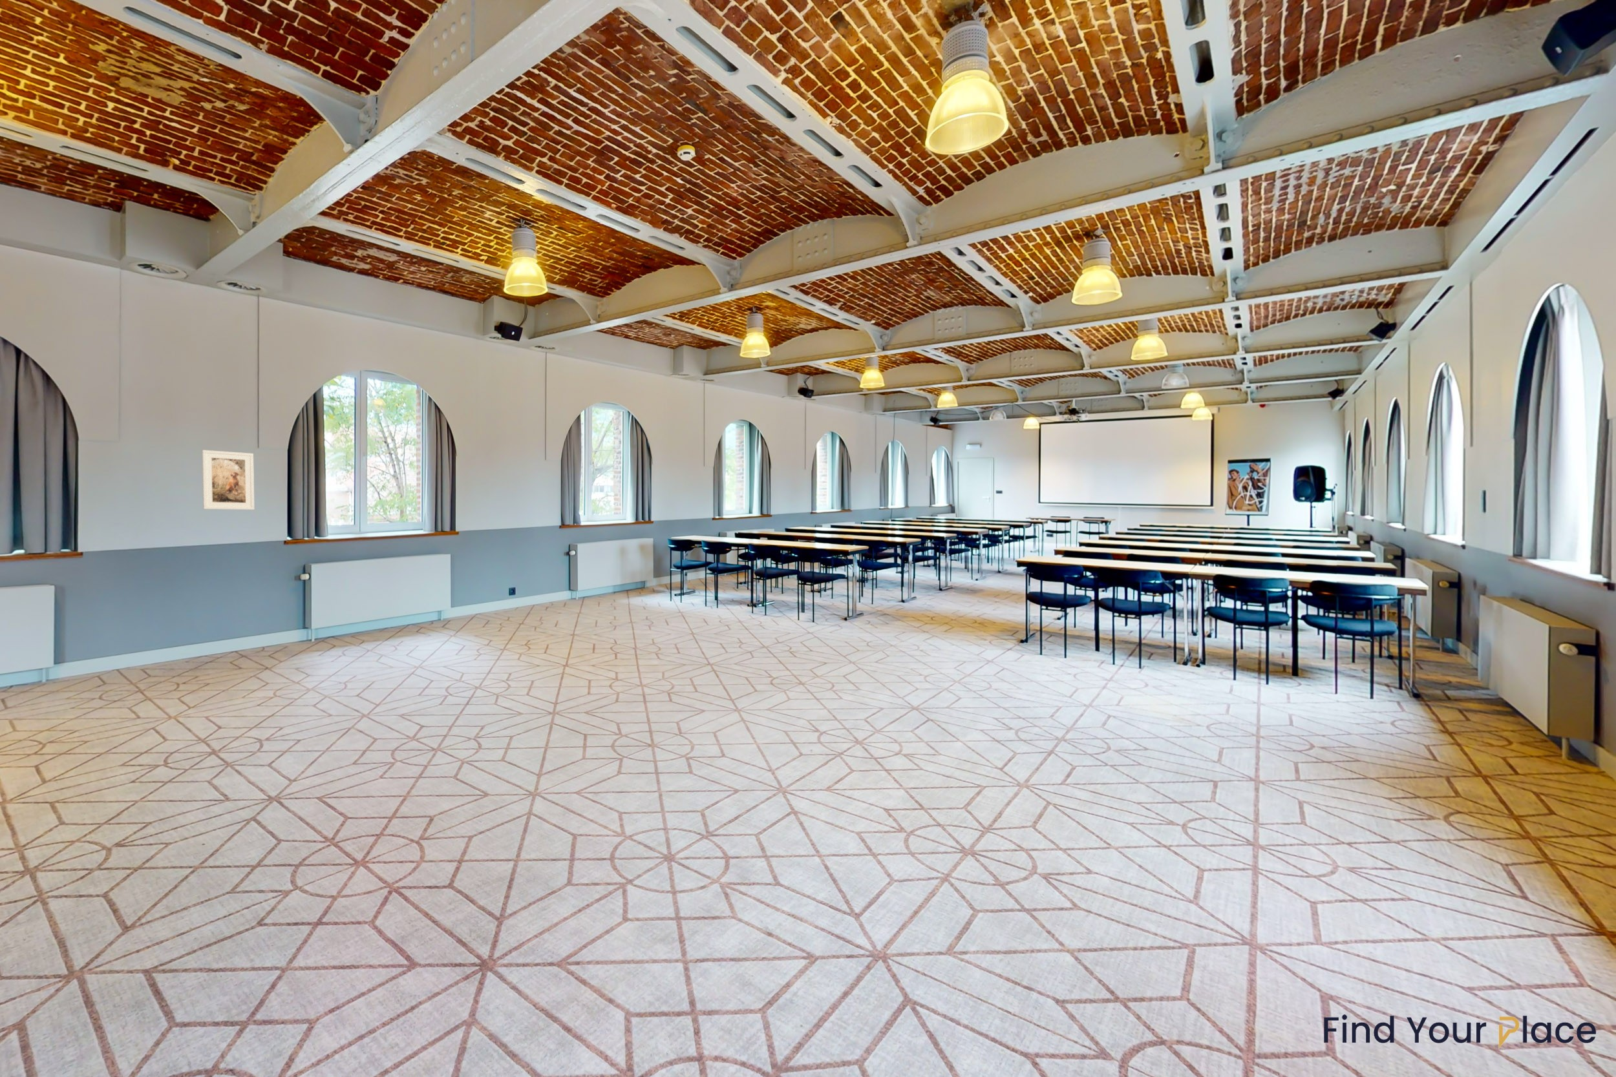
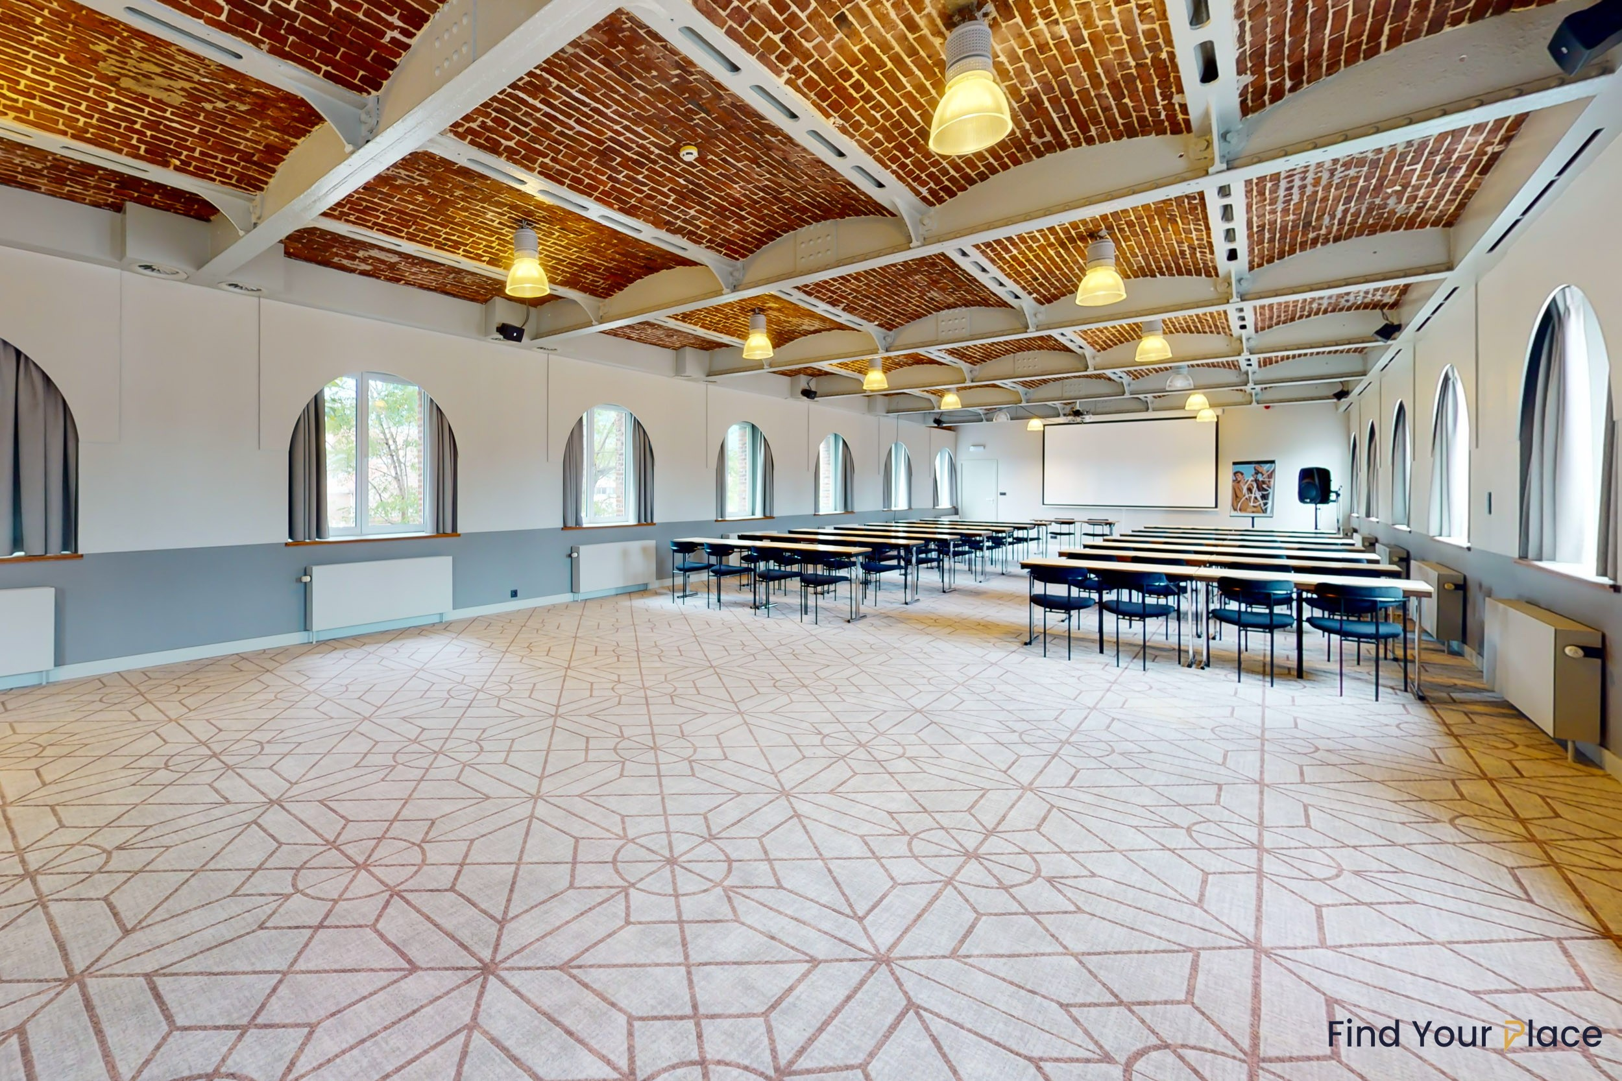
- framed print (228, 480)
